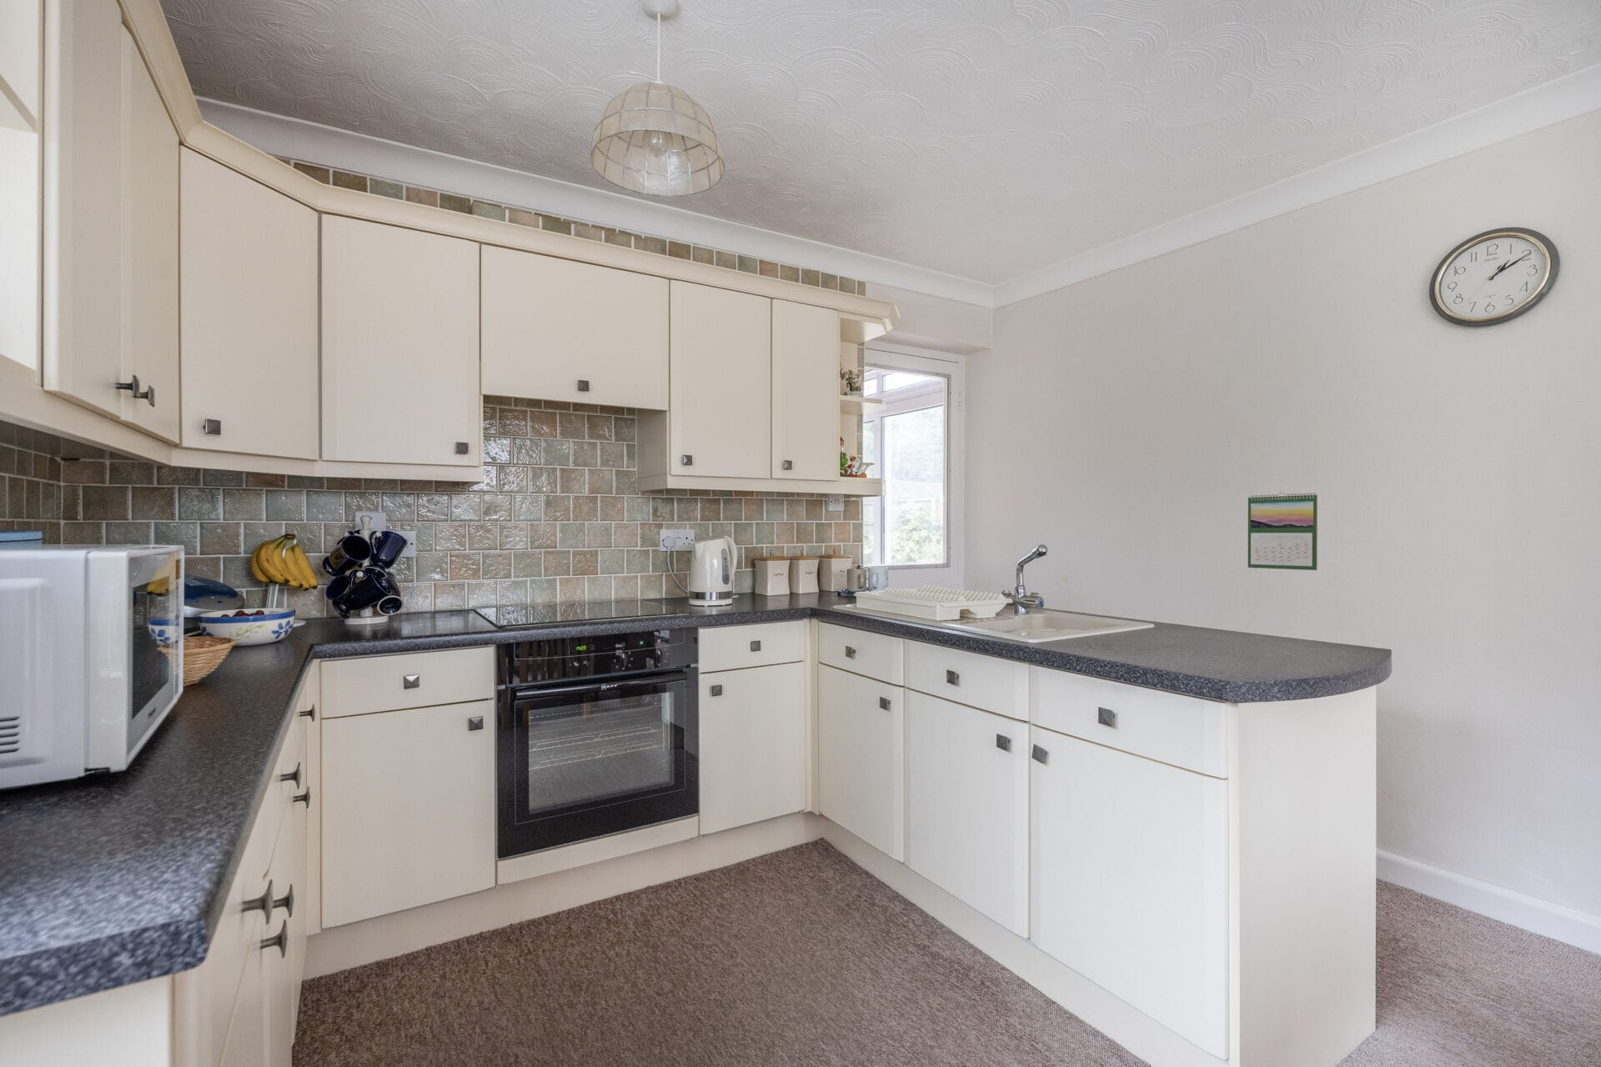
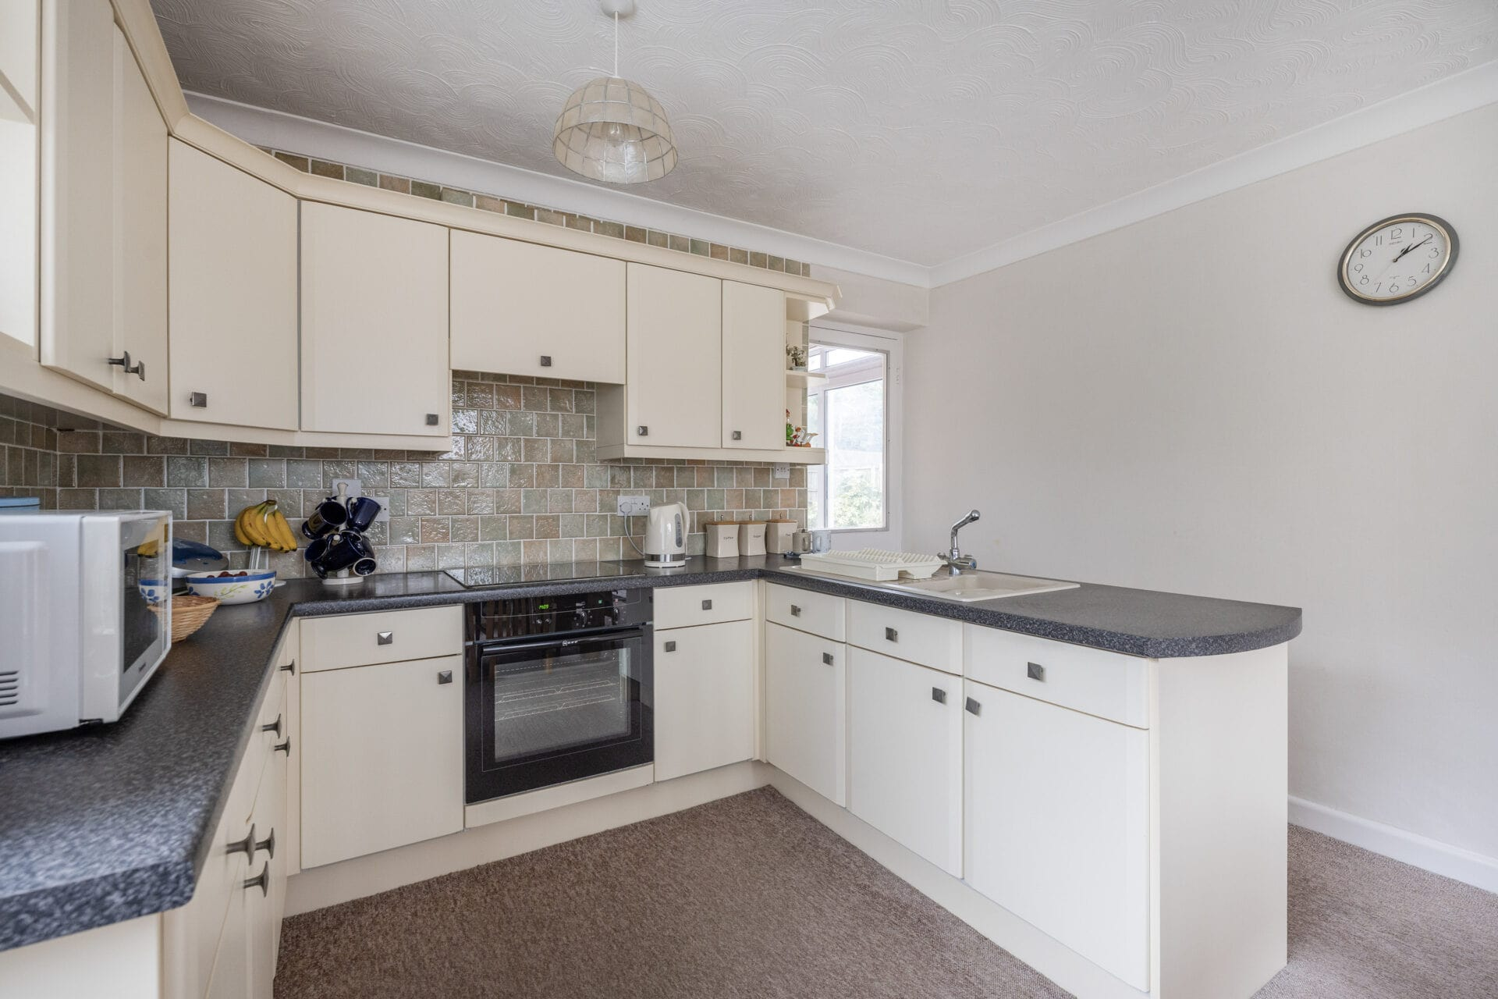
- calendar (1281, 530)
